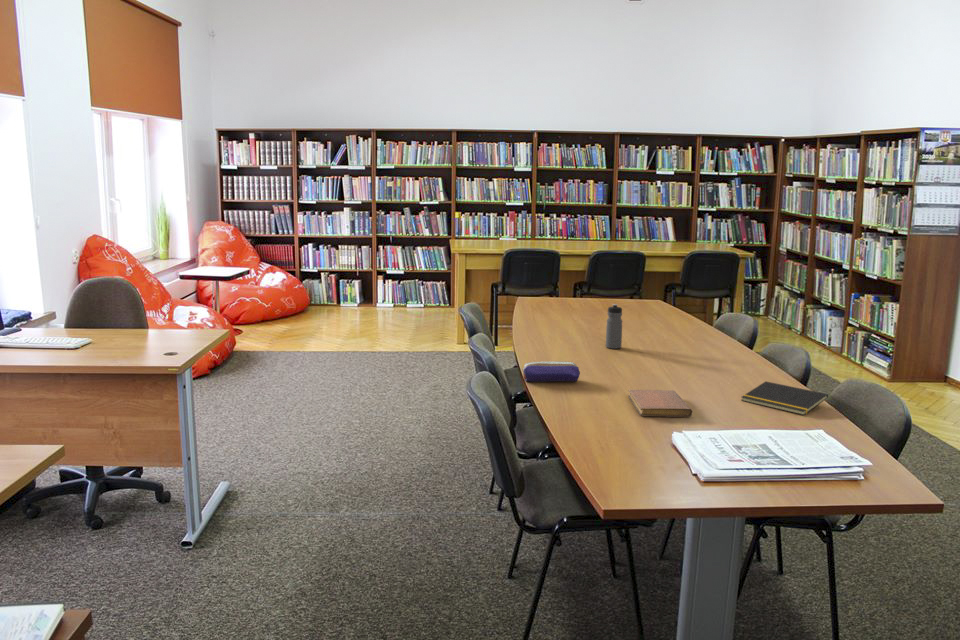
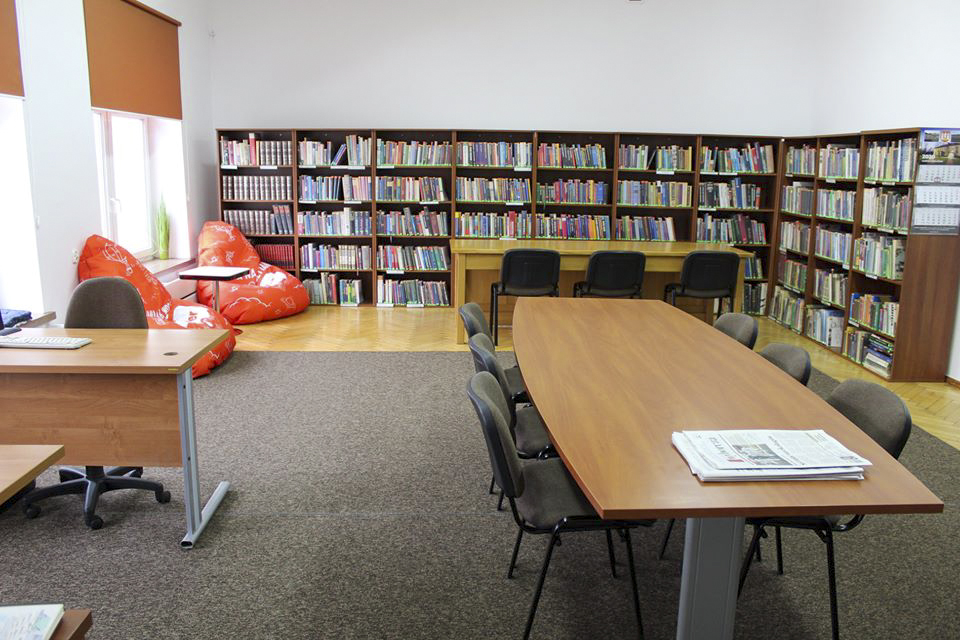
- pencil case (551, 371)
- notepad (784, 397)
- water bottle (614, 325)
- notebook (658, 402)
